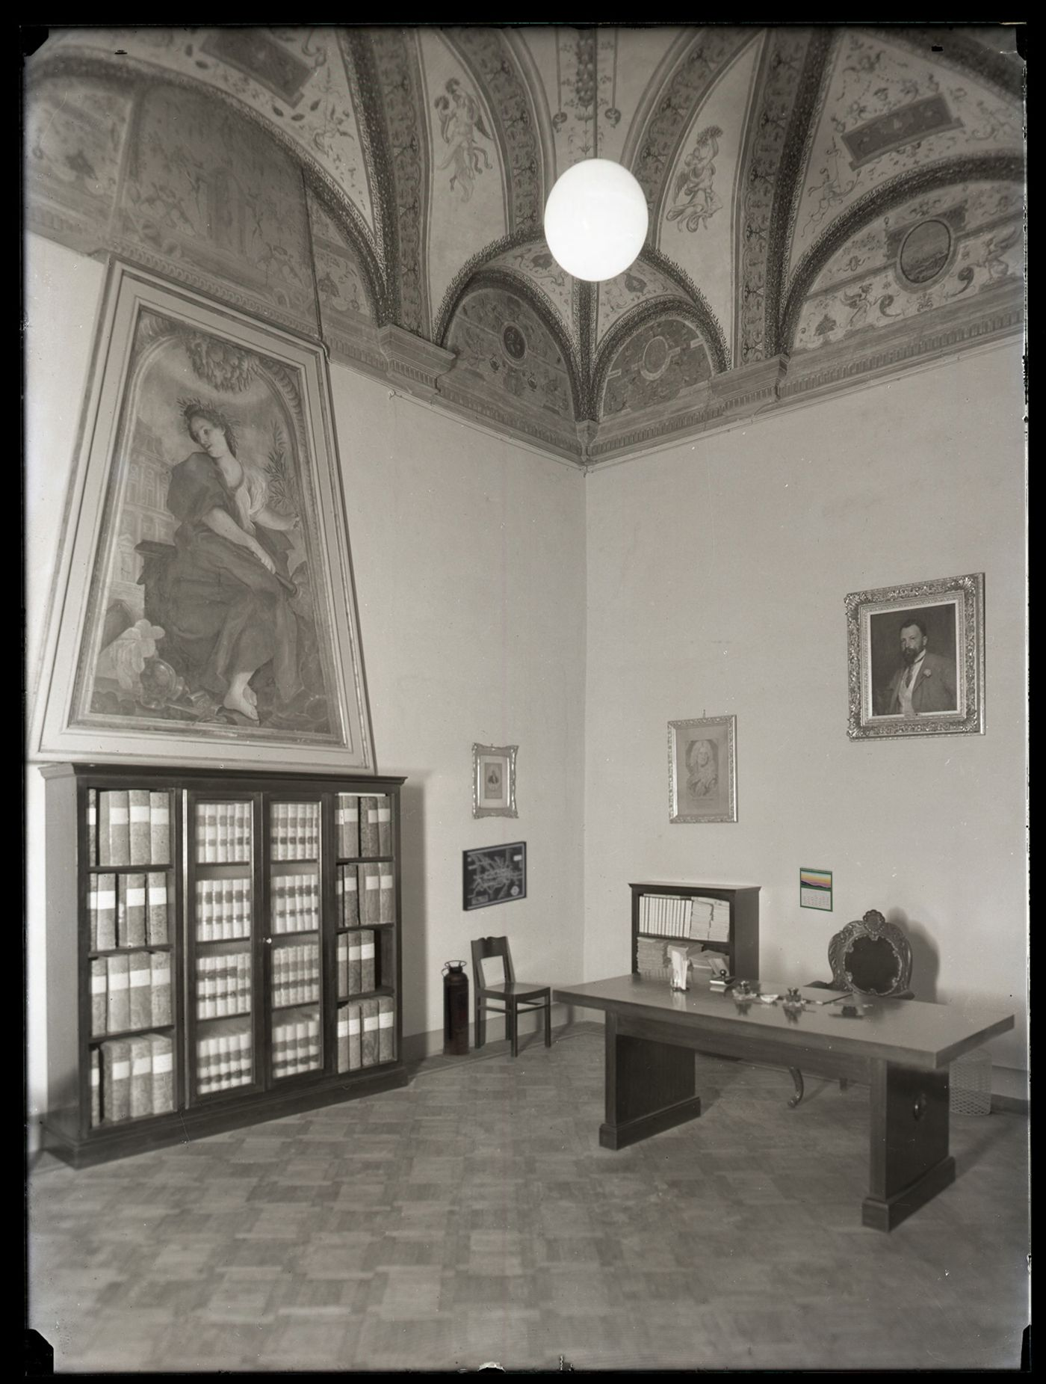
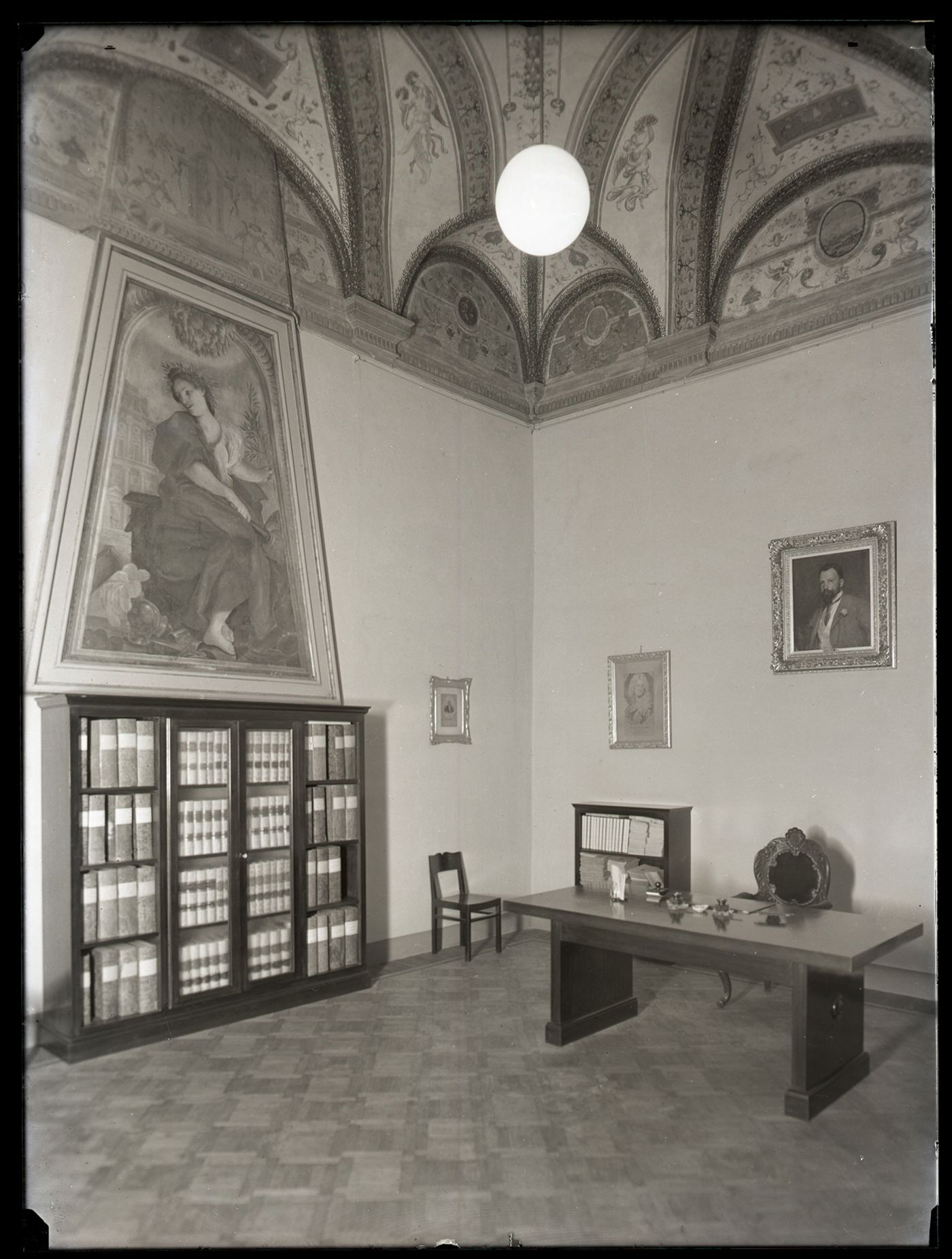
- wall art (496, 875)
- fire extinguisher (454, 1007)
- waste bin (966, 1079)
- calendar (816, 888)
